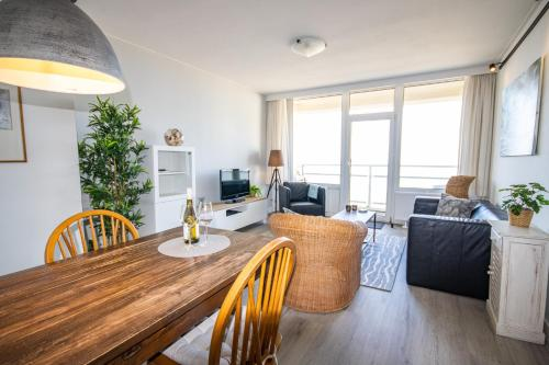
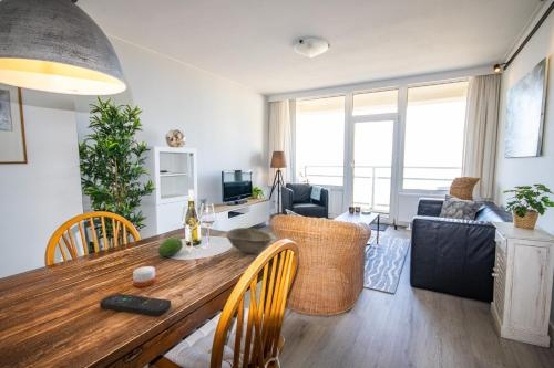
+ bowl (249, 241)
+ remote control (135, 303)
+ candle (143, 270)
+ fruit (171, 246)
